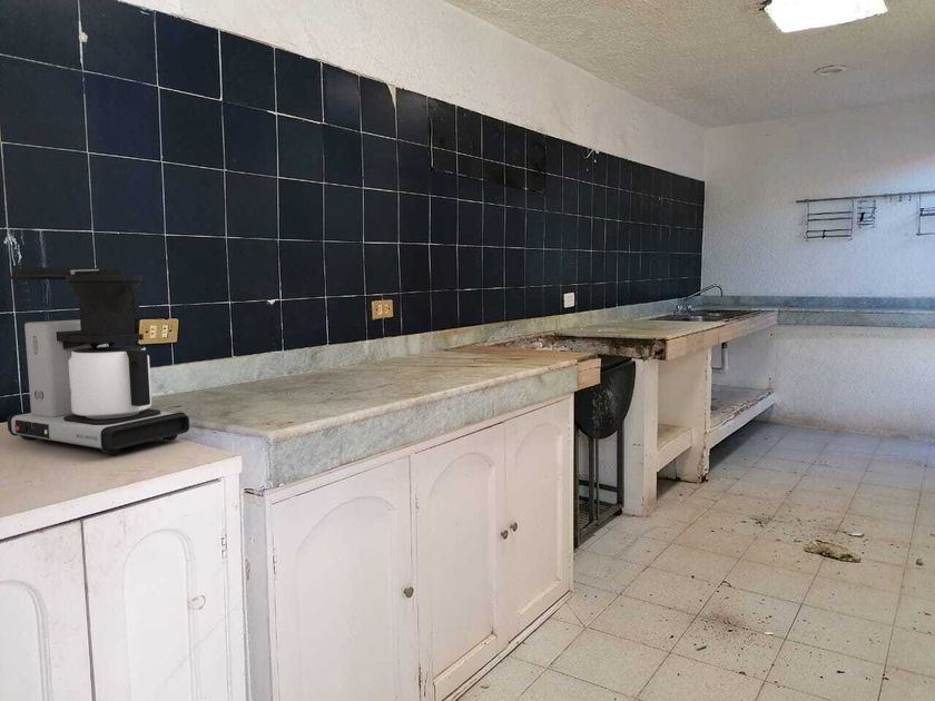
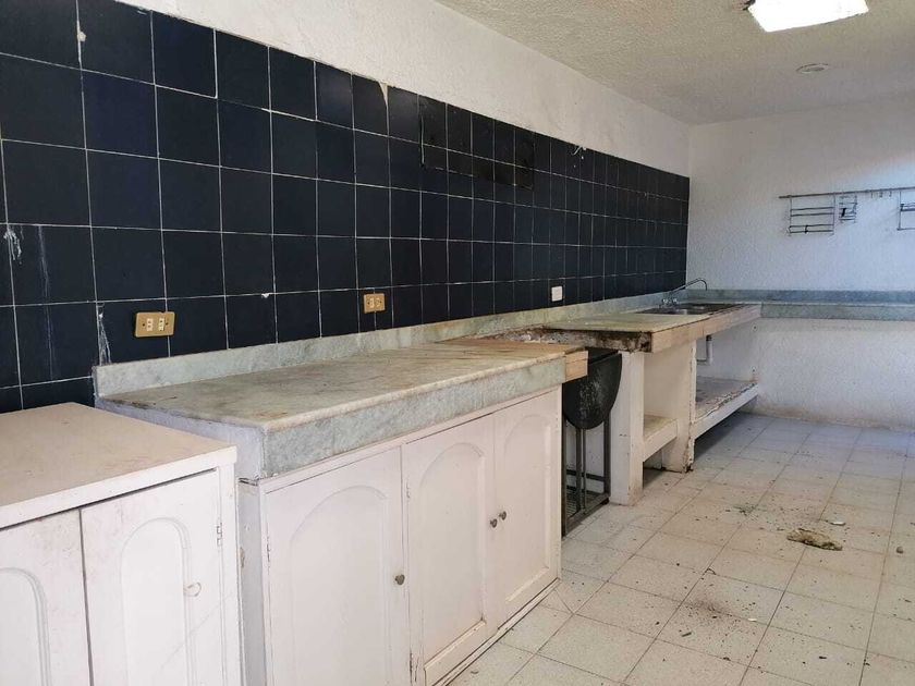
- coffee maker (94, 354)
